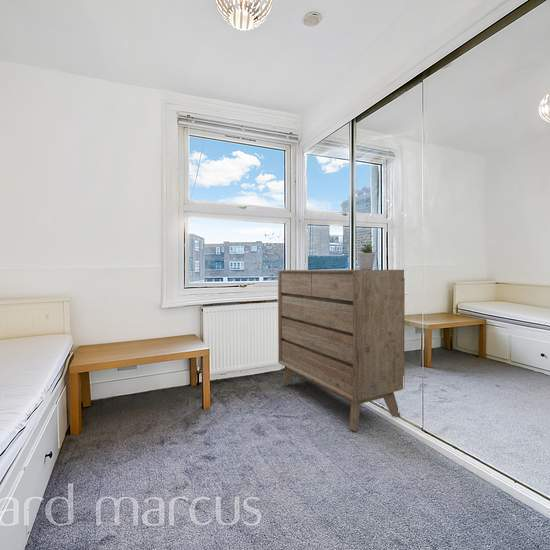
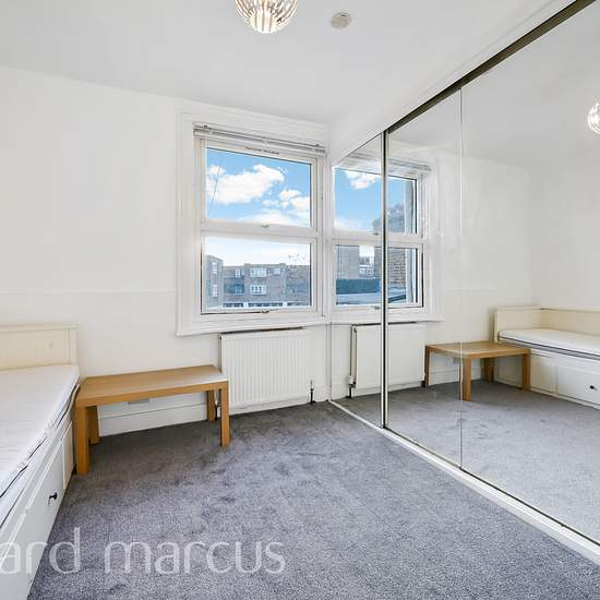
- potted plant (366, 255)
- dresser (333, 334)
